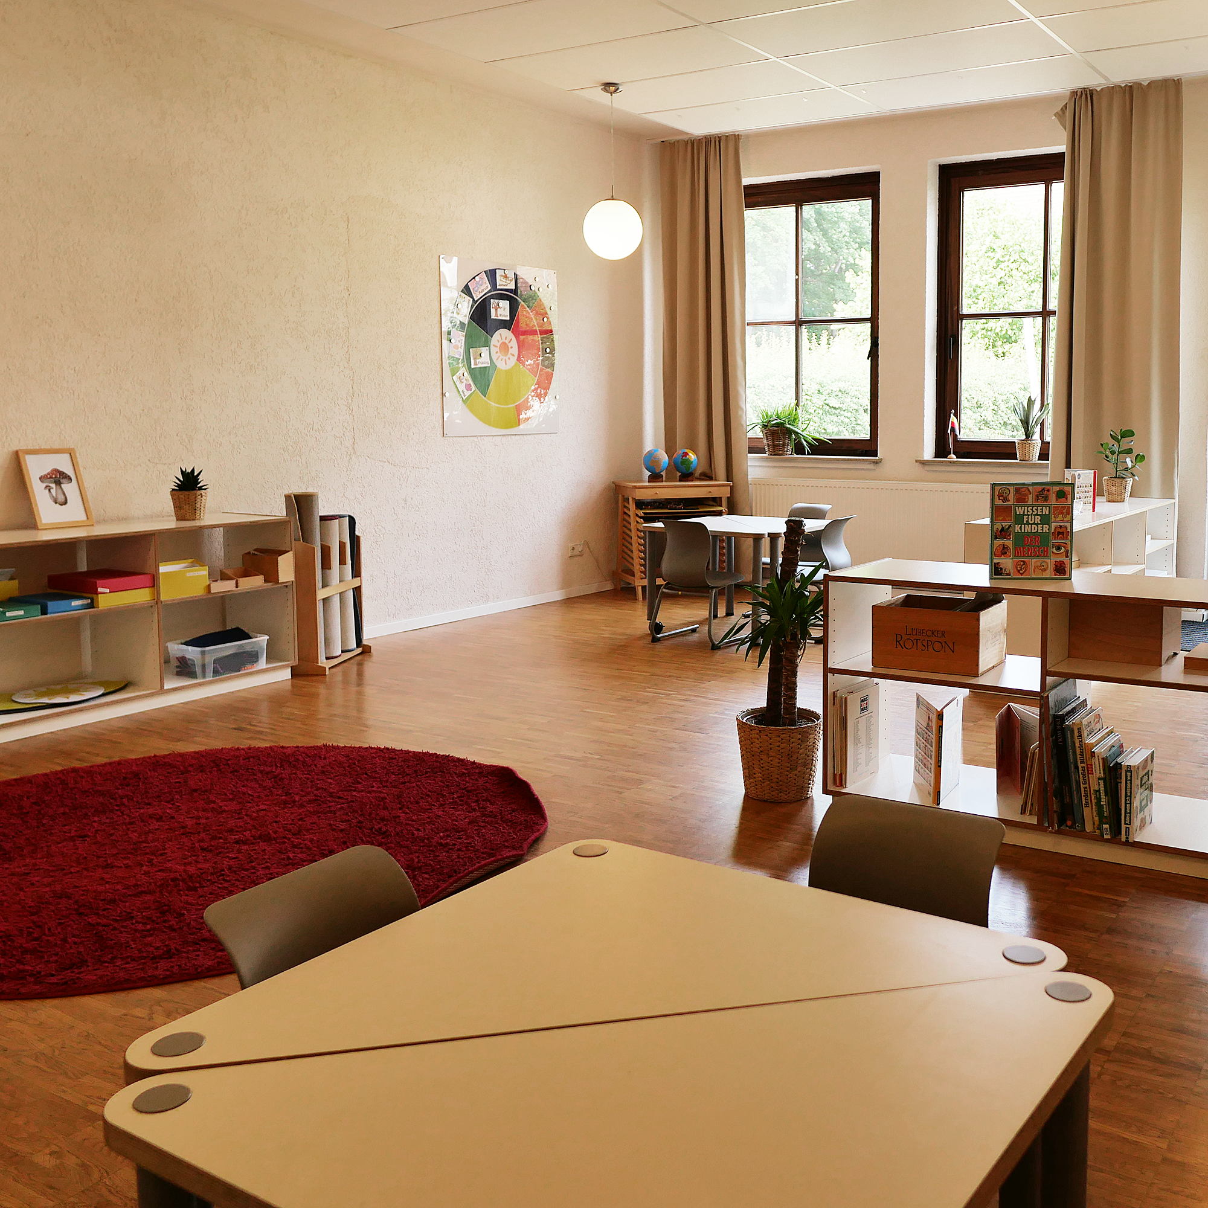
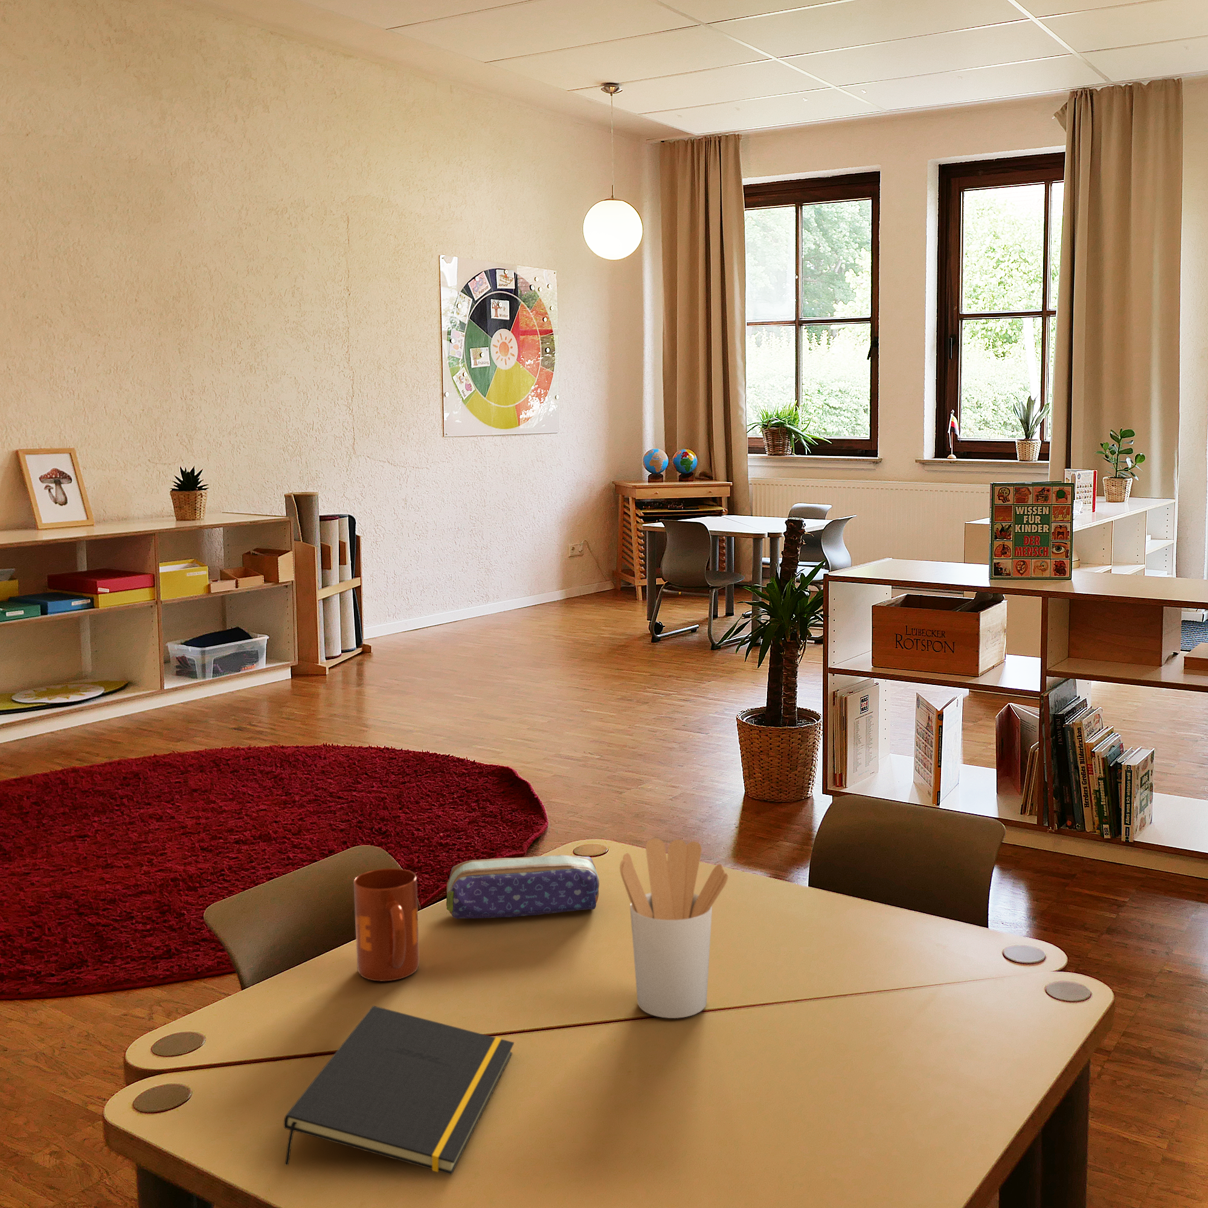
+ pencil case (522, 885)
+ mug (390, 929)
+ utensil holder (671, 921)
+ notepad (408, 1082)
